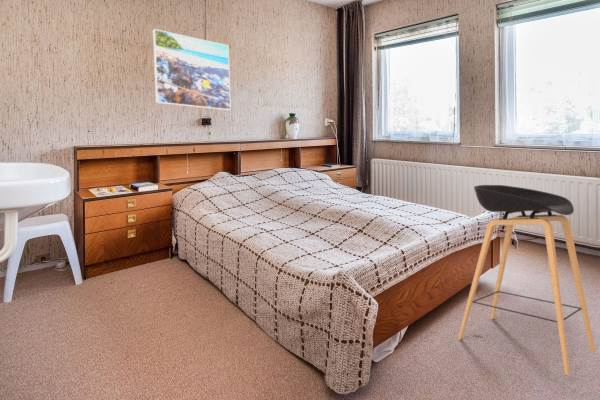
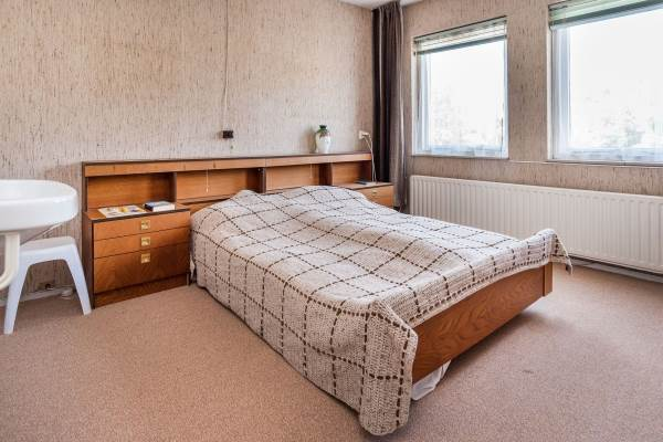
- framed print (194, 72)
- stool (505, 263)
